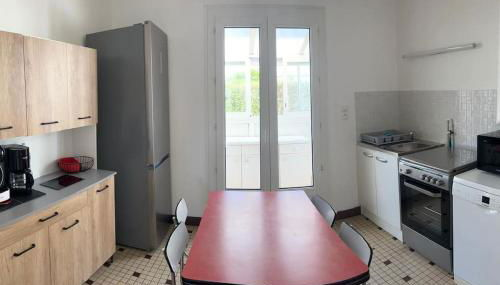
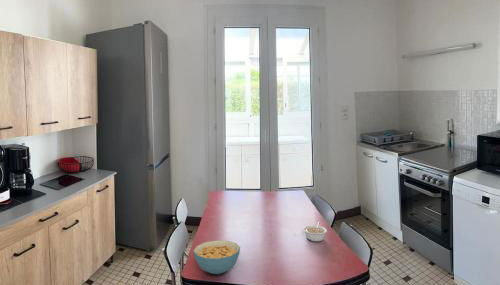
+ cereal bowl (217, 259)
+ legume (314, 232)
